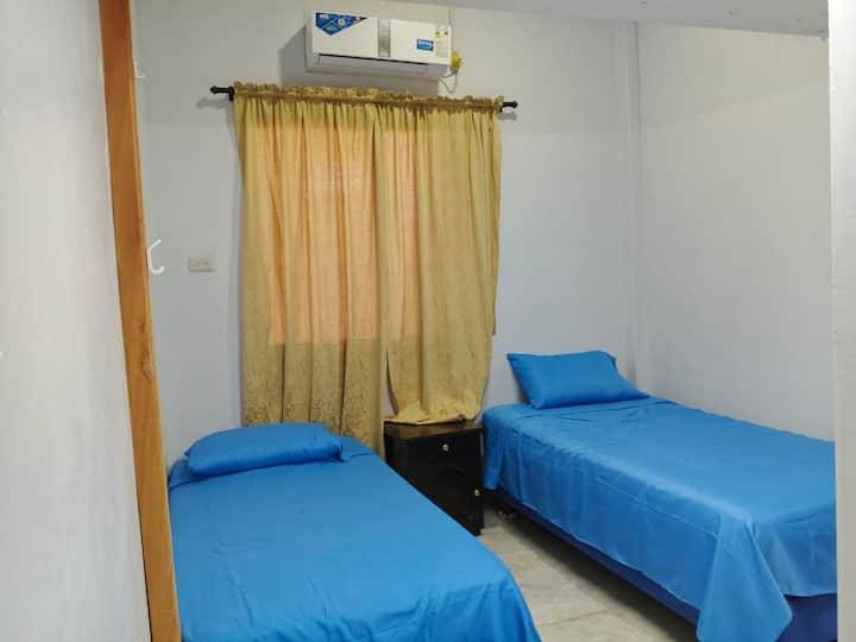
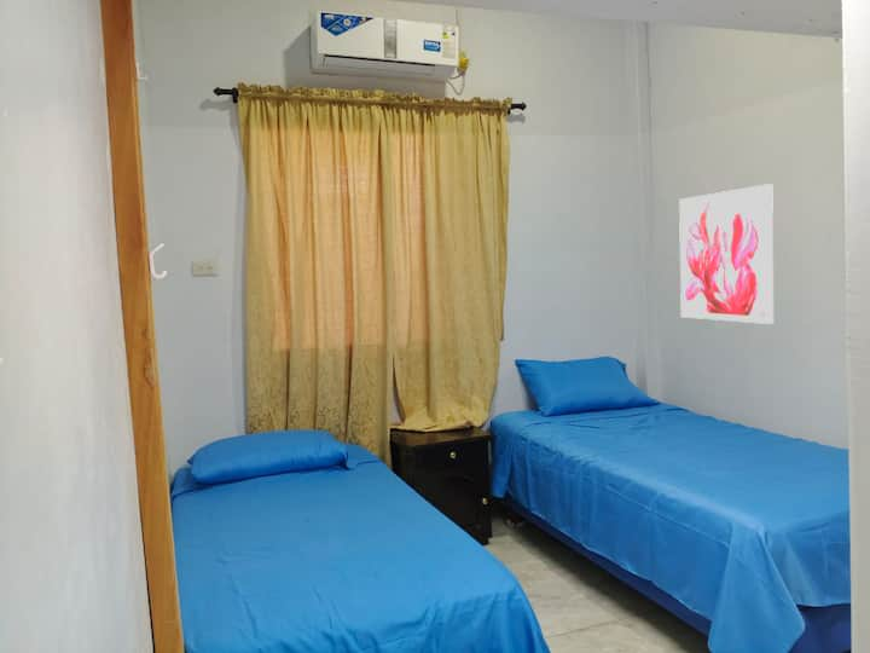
+ wall art (723, 256)
